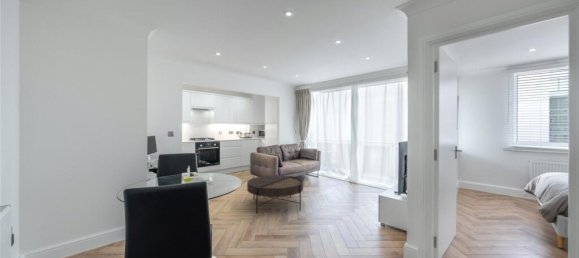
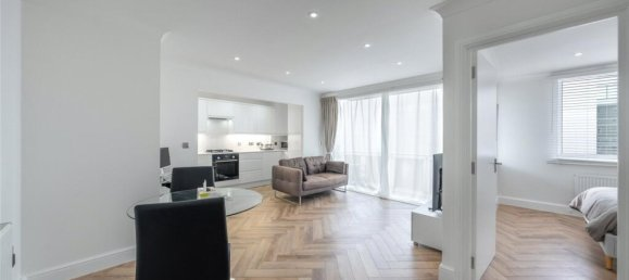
- coffee table (275, 192)
